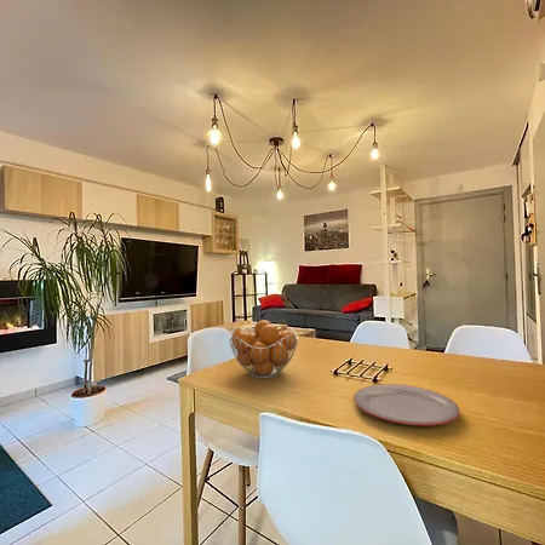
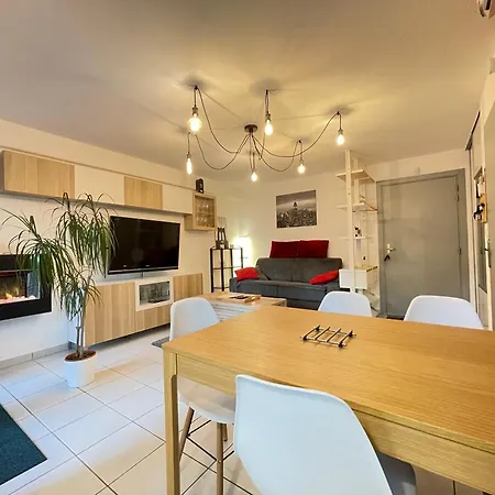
- plate (403, 405)
- fruit basket (264, 348)
